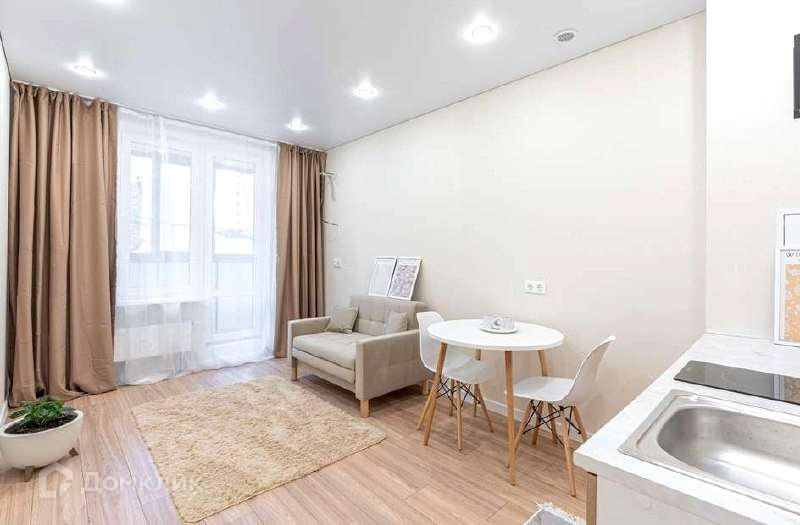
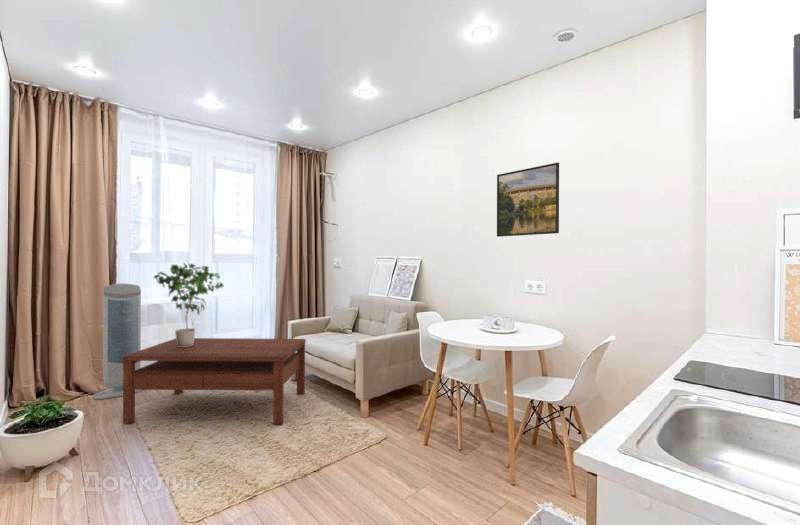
+ potted plant (189, 303)
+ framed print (525, 202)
+ air purifier (122, 338)
+ coffee table (223, 376)
